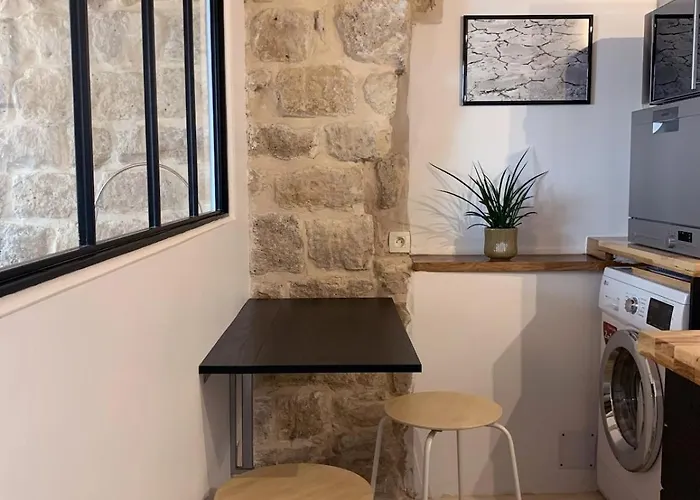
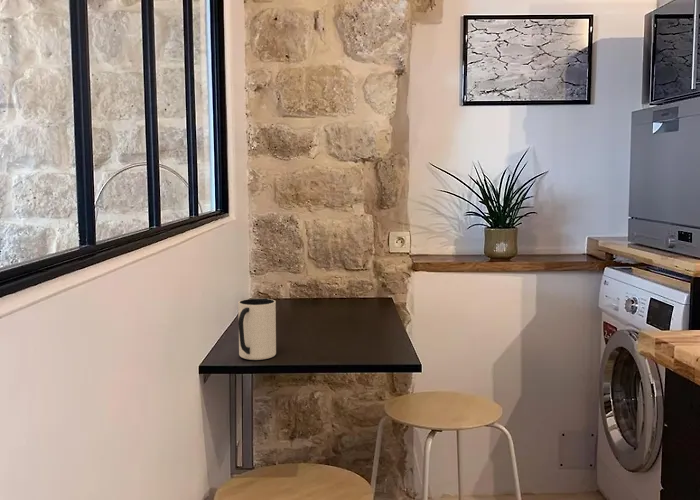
+ pitcher (255, 329)
